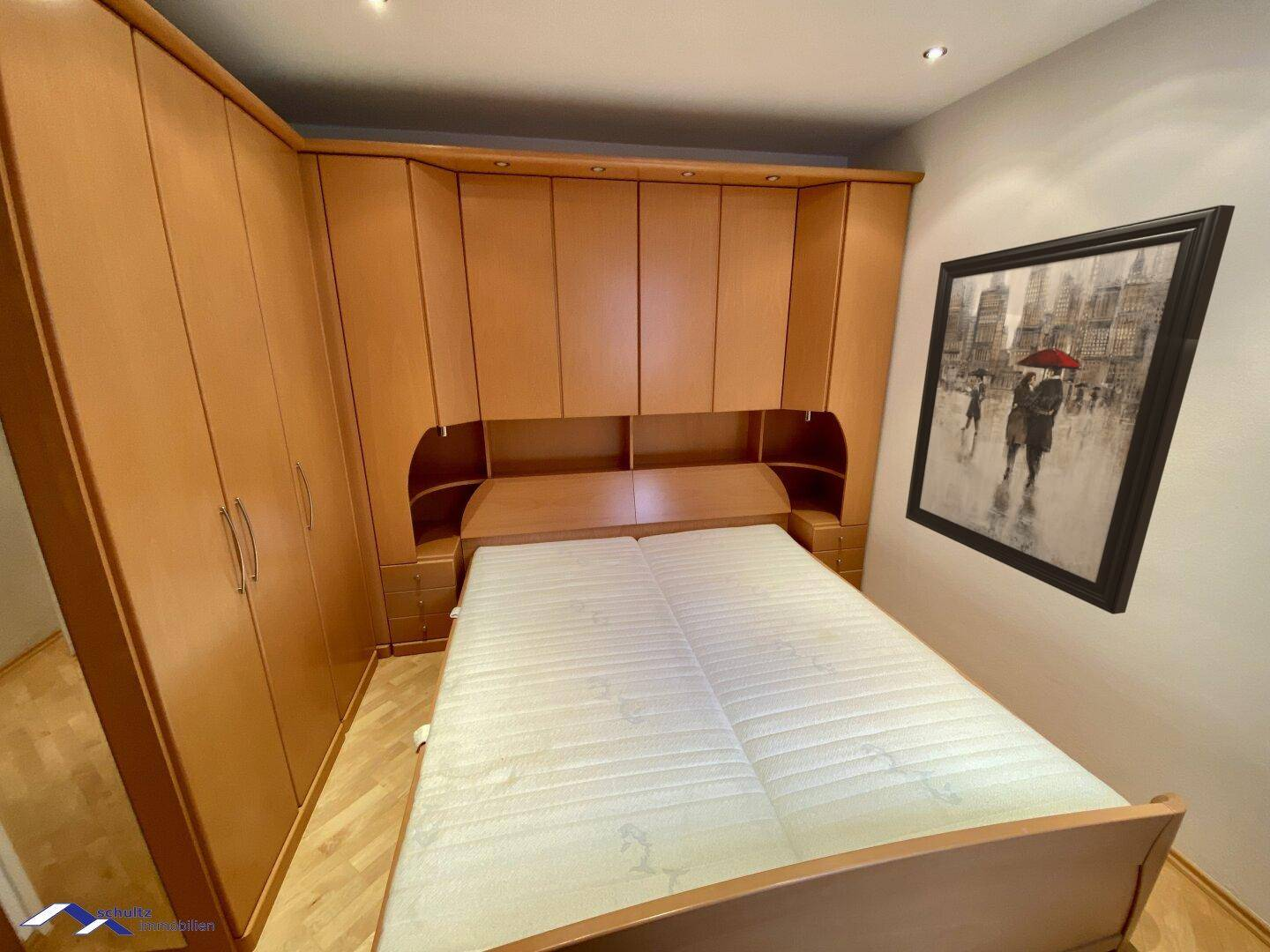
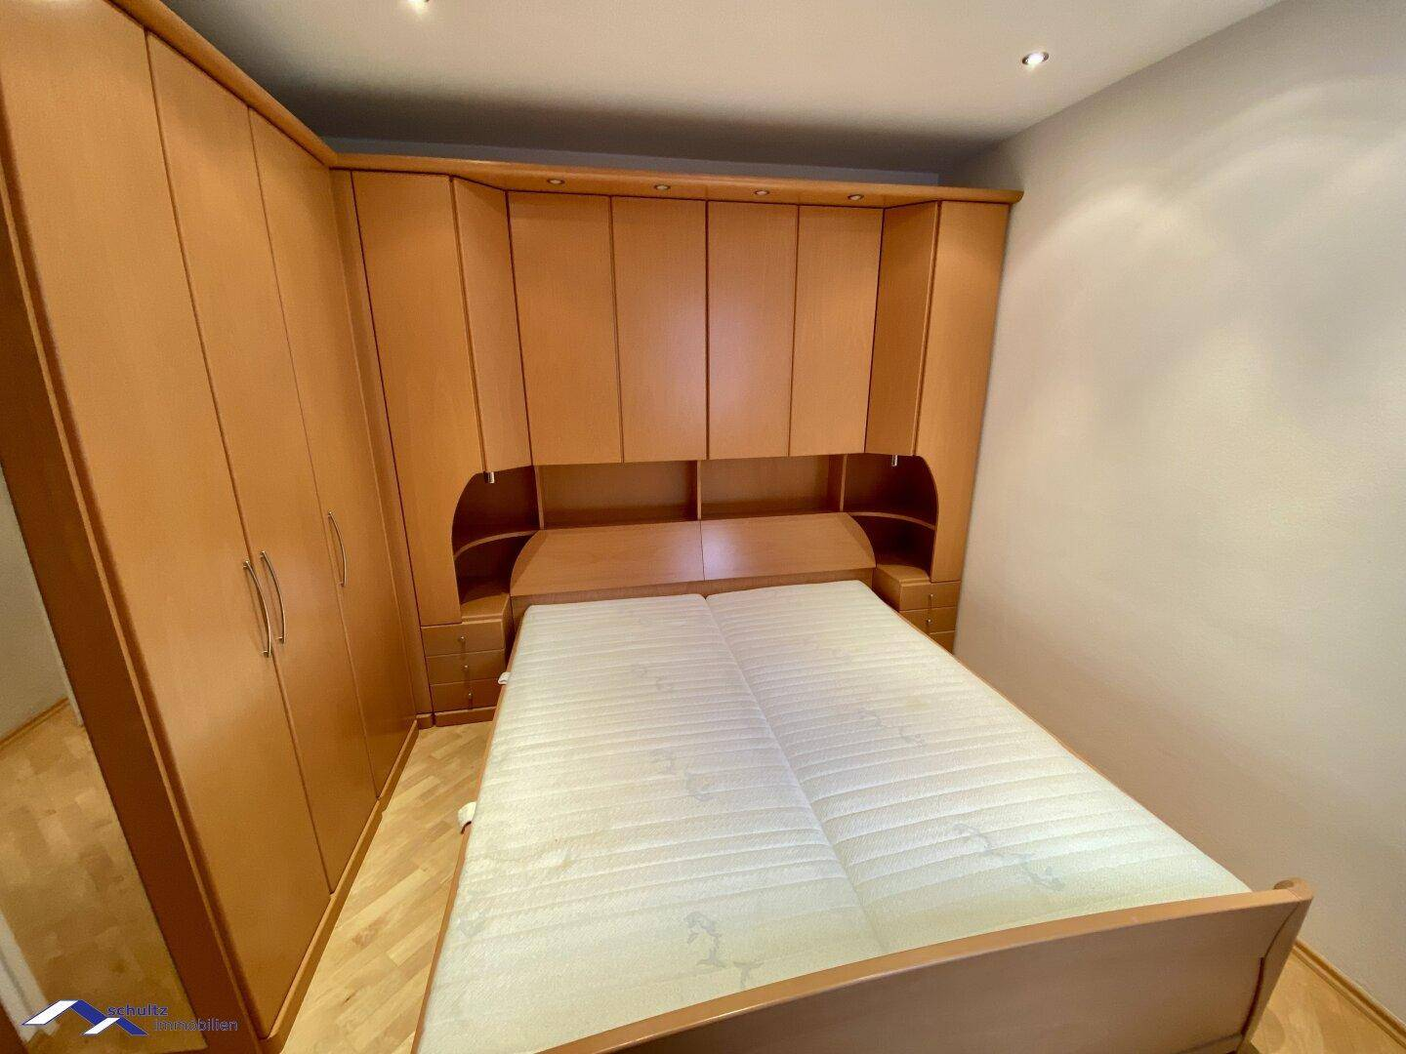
- wall art (1018, 410)
